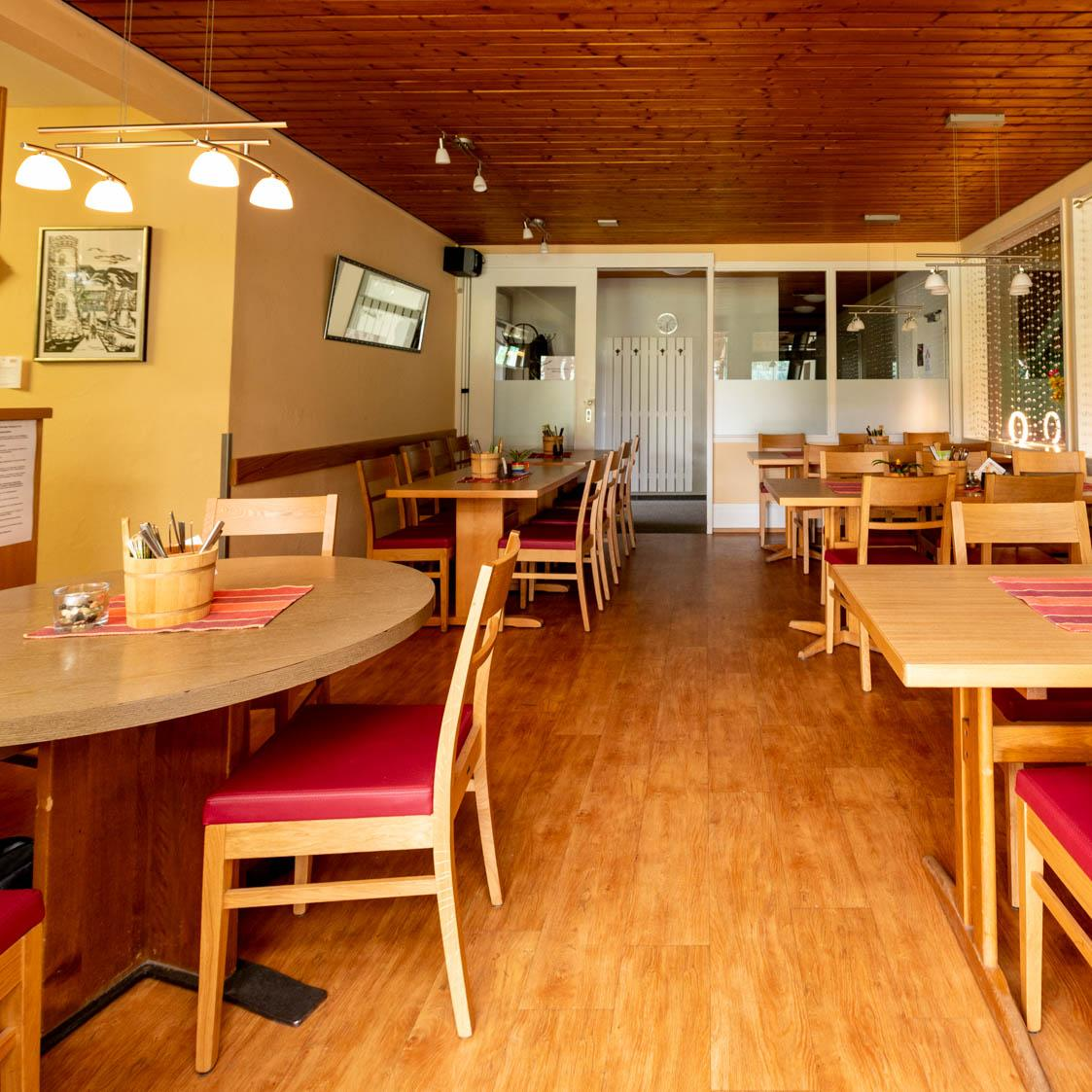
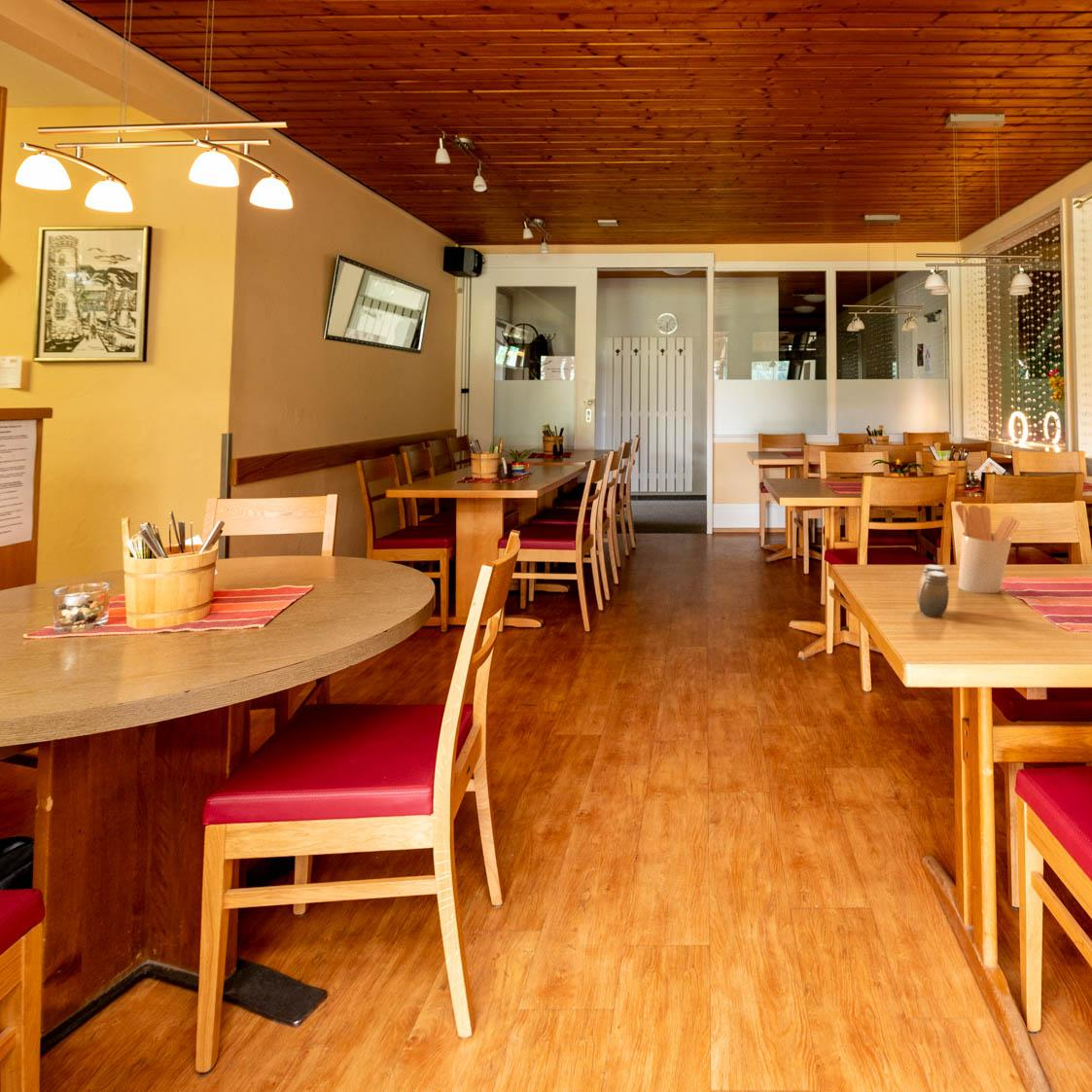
+ utensil holder (978, 546)
+ salt and pepper shaker (933, 590)
